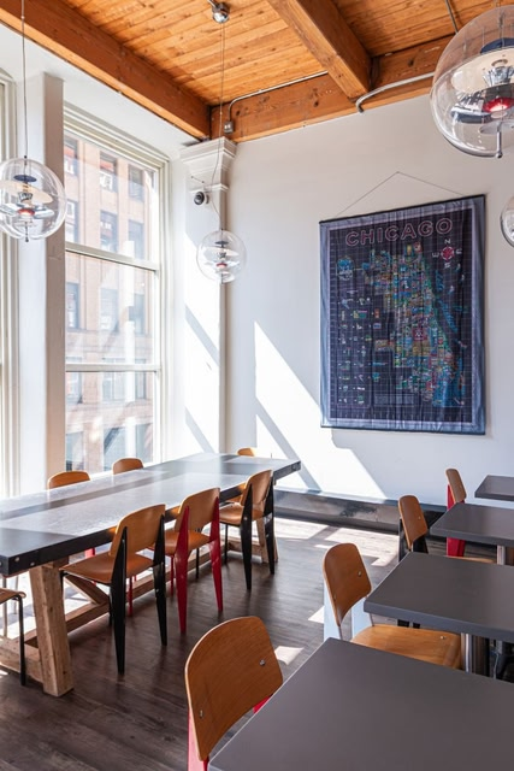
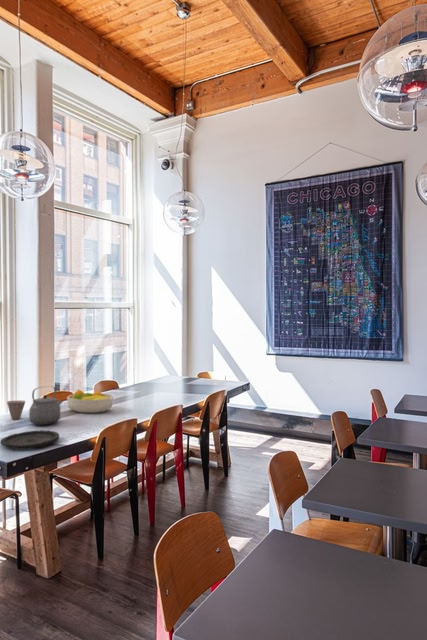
+ tea kettle (48, 403)
+ cup (16, 409)
+ fruit bowl (90, 400)
+ plate (30, 439)
